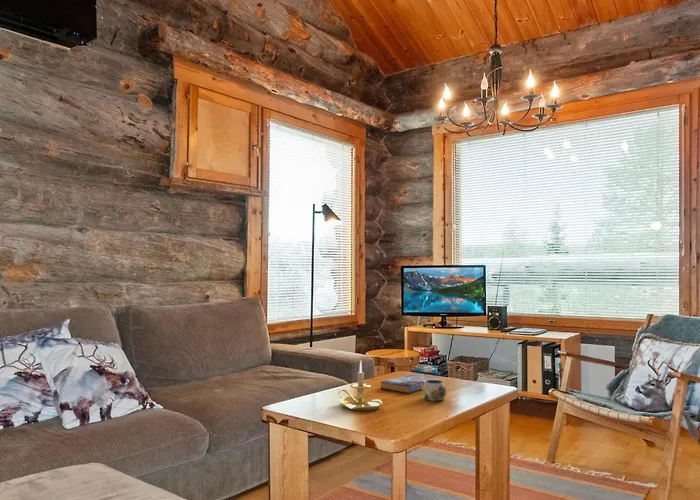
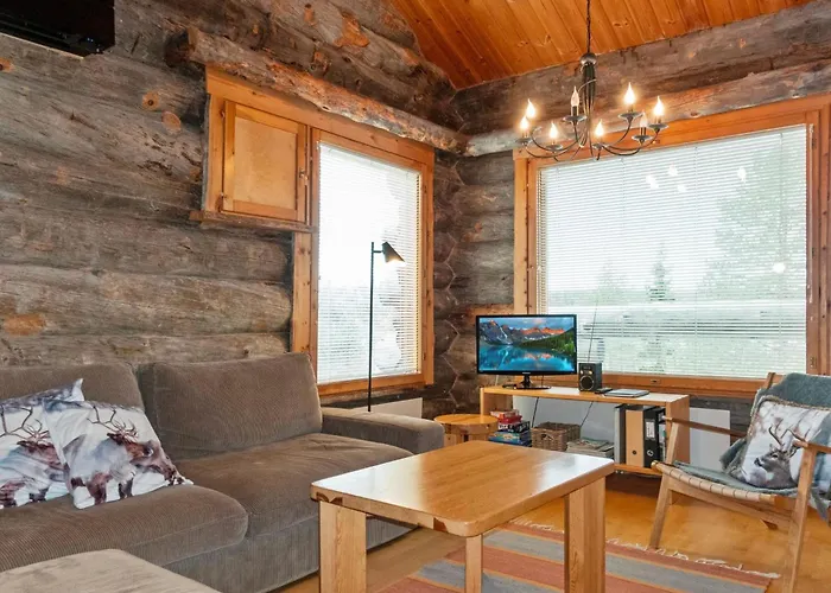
- book (409, 383)
- mug (431, 389)
- candle holder (357, 383)
